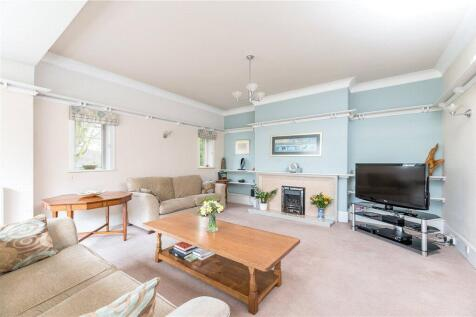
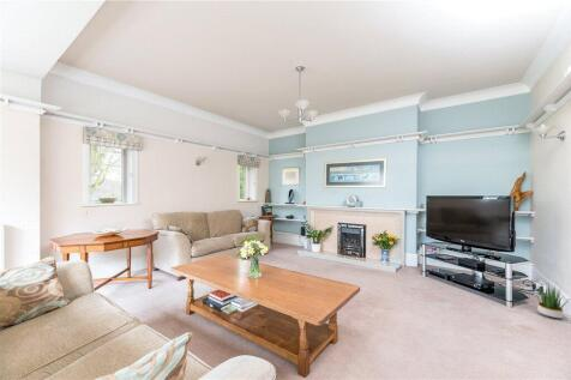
+ potted plant (549, 300)
